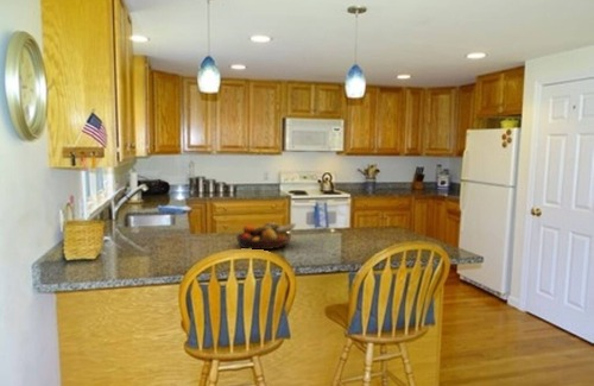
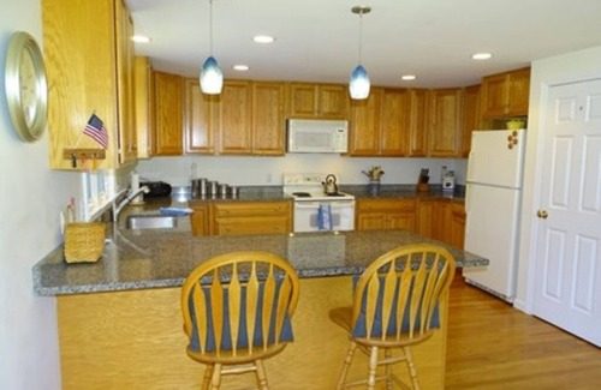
- fruit bowl (264, 233)
